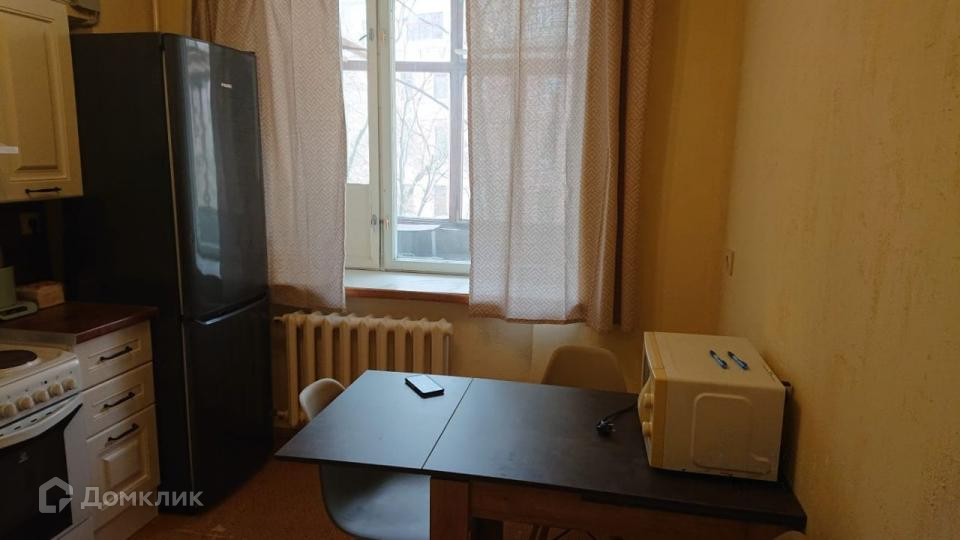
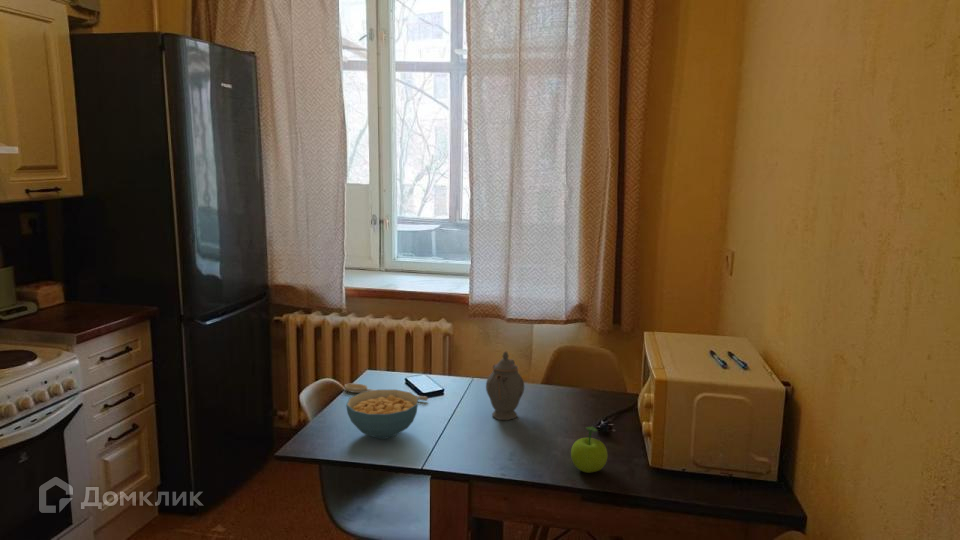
+ chinaware (505, 383)
+ spoon (372, 390)
+ fruit (590, 447)
+ cereal bowl (383, 418)
